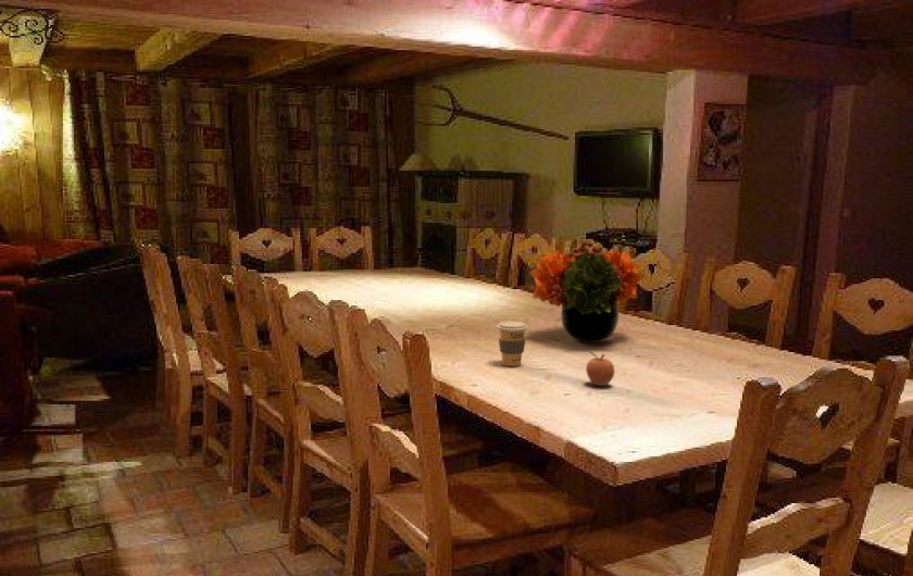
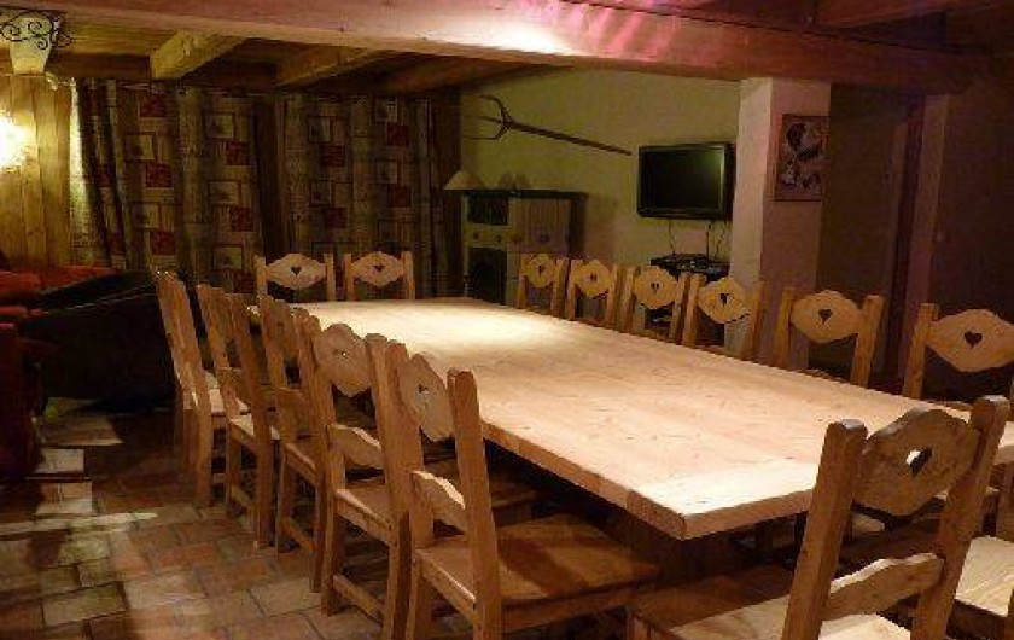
- flower arrangement (588, 290)
- fruit (600, 368)
- coffee cup (511, 343)
